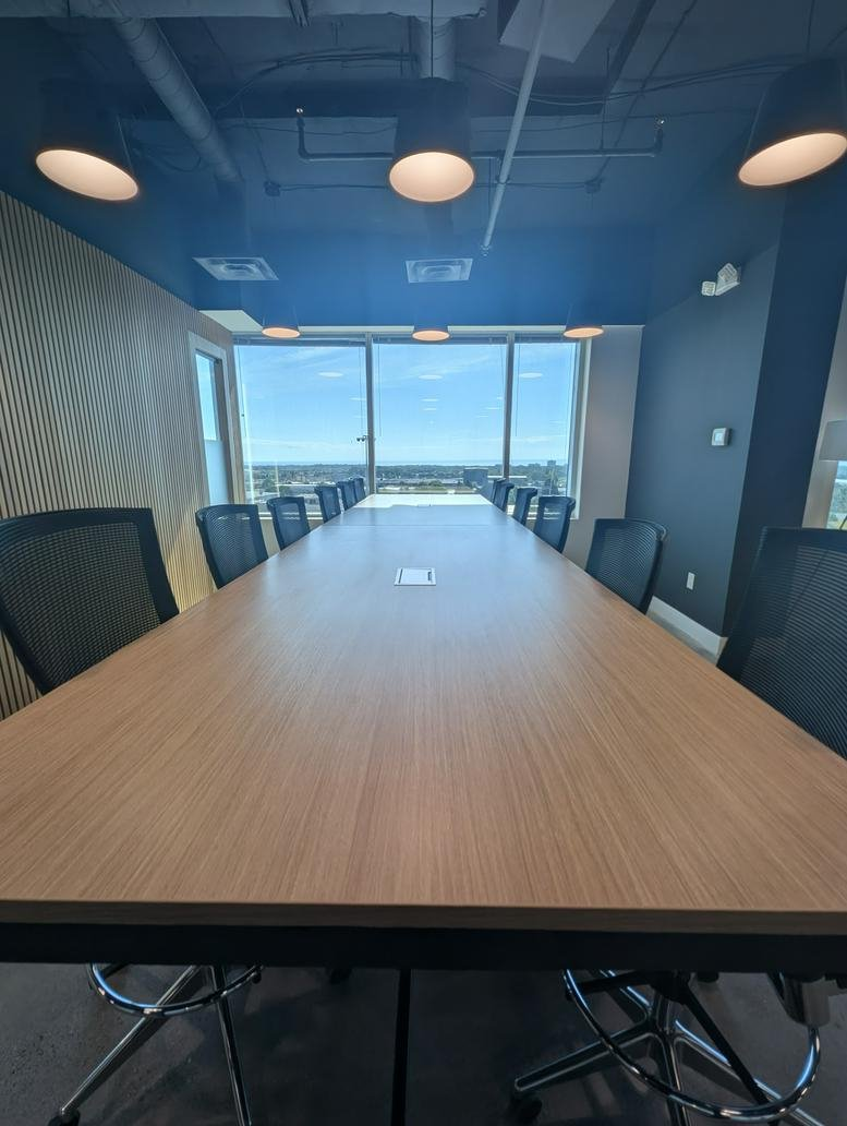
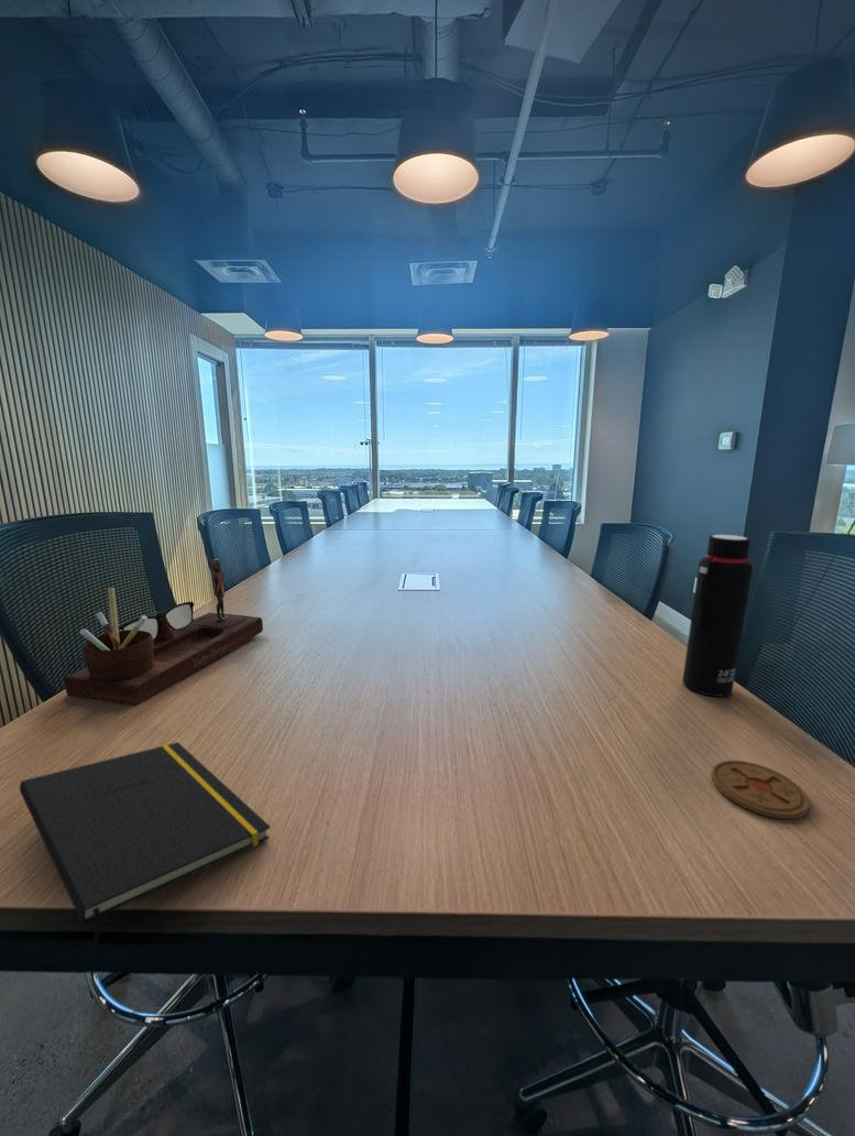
+ water bottle (713, 614)
+ coaster (758, 787)
+ notepad (142, 809)
+ desk organizer (168, 619)
